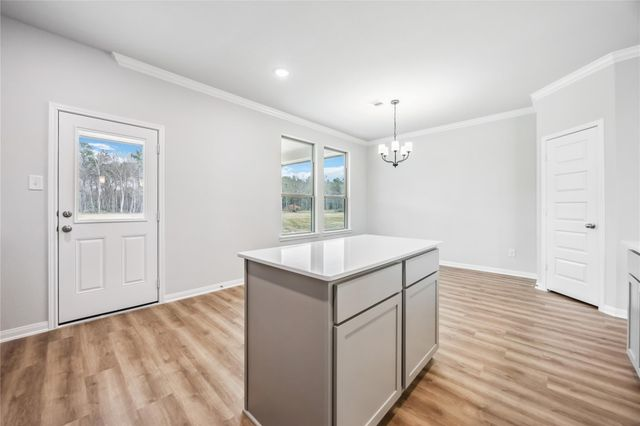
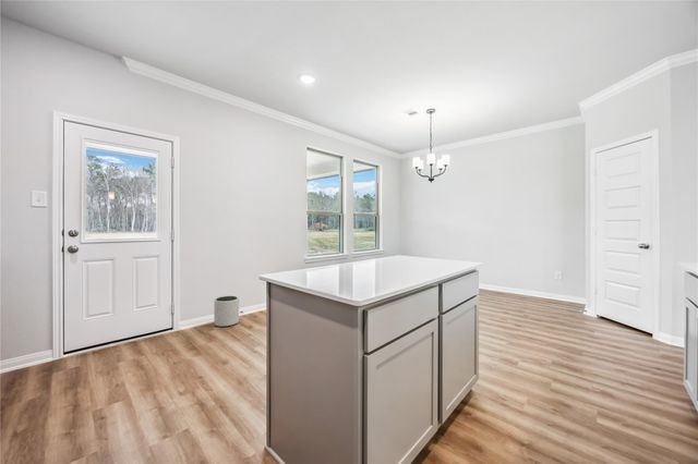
+ plant pot (226, 310)
